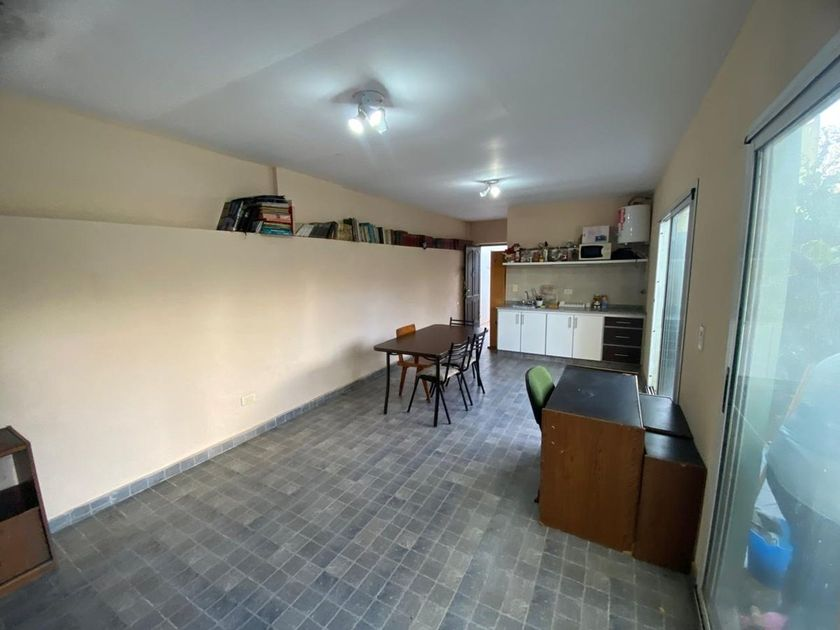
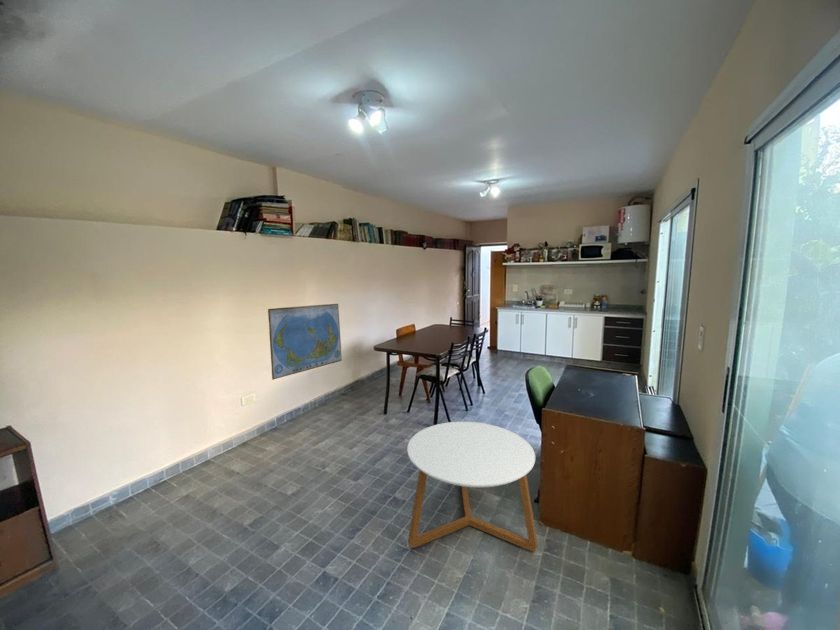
+ coffee table (468, 484)
+ world map (309, 337)
